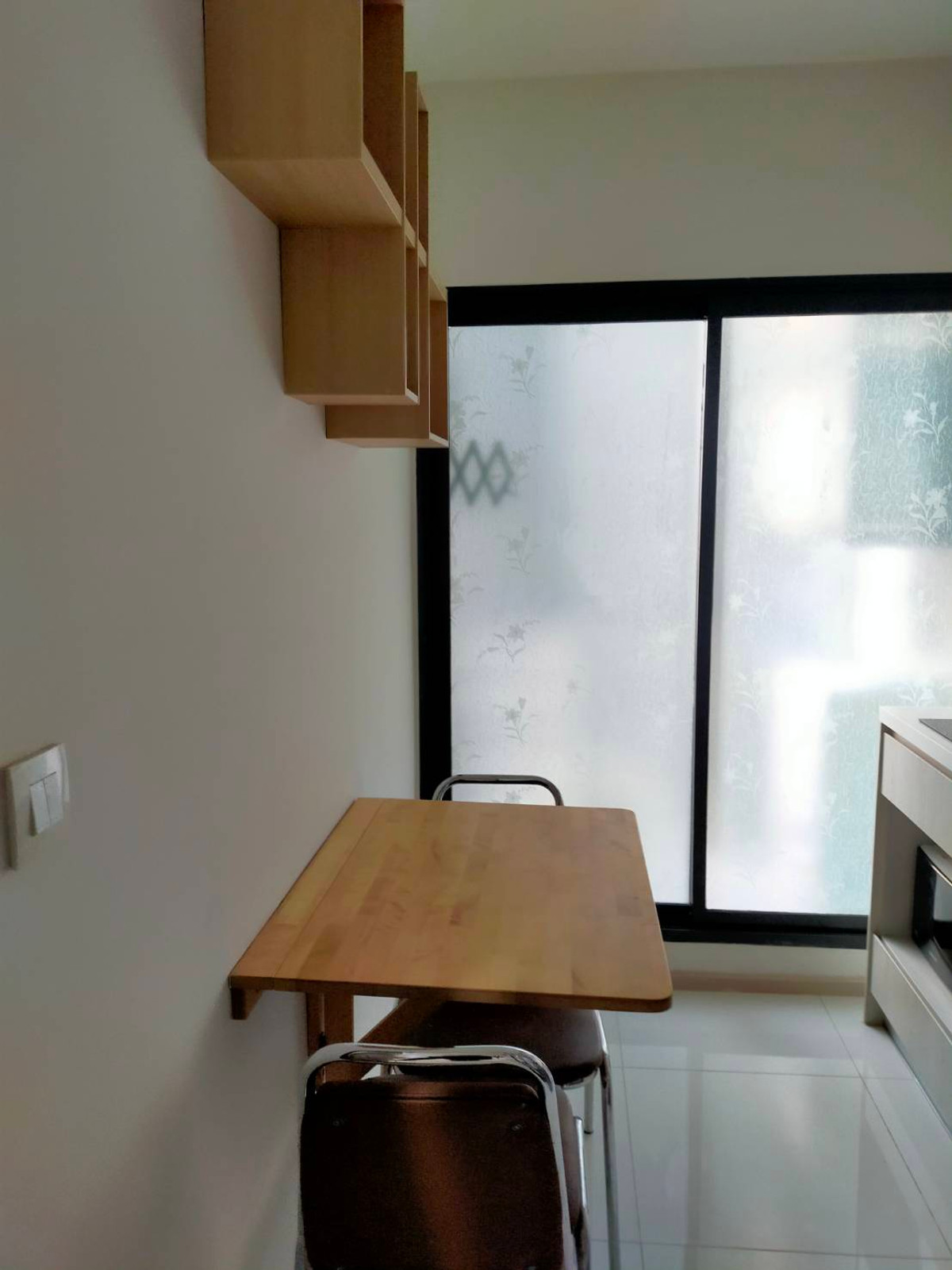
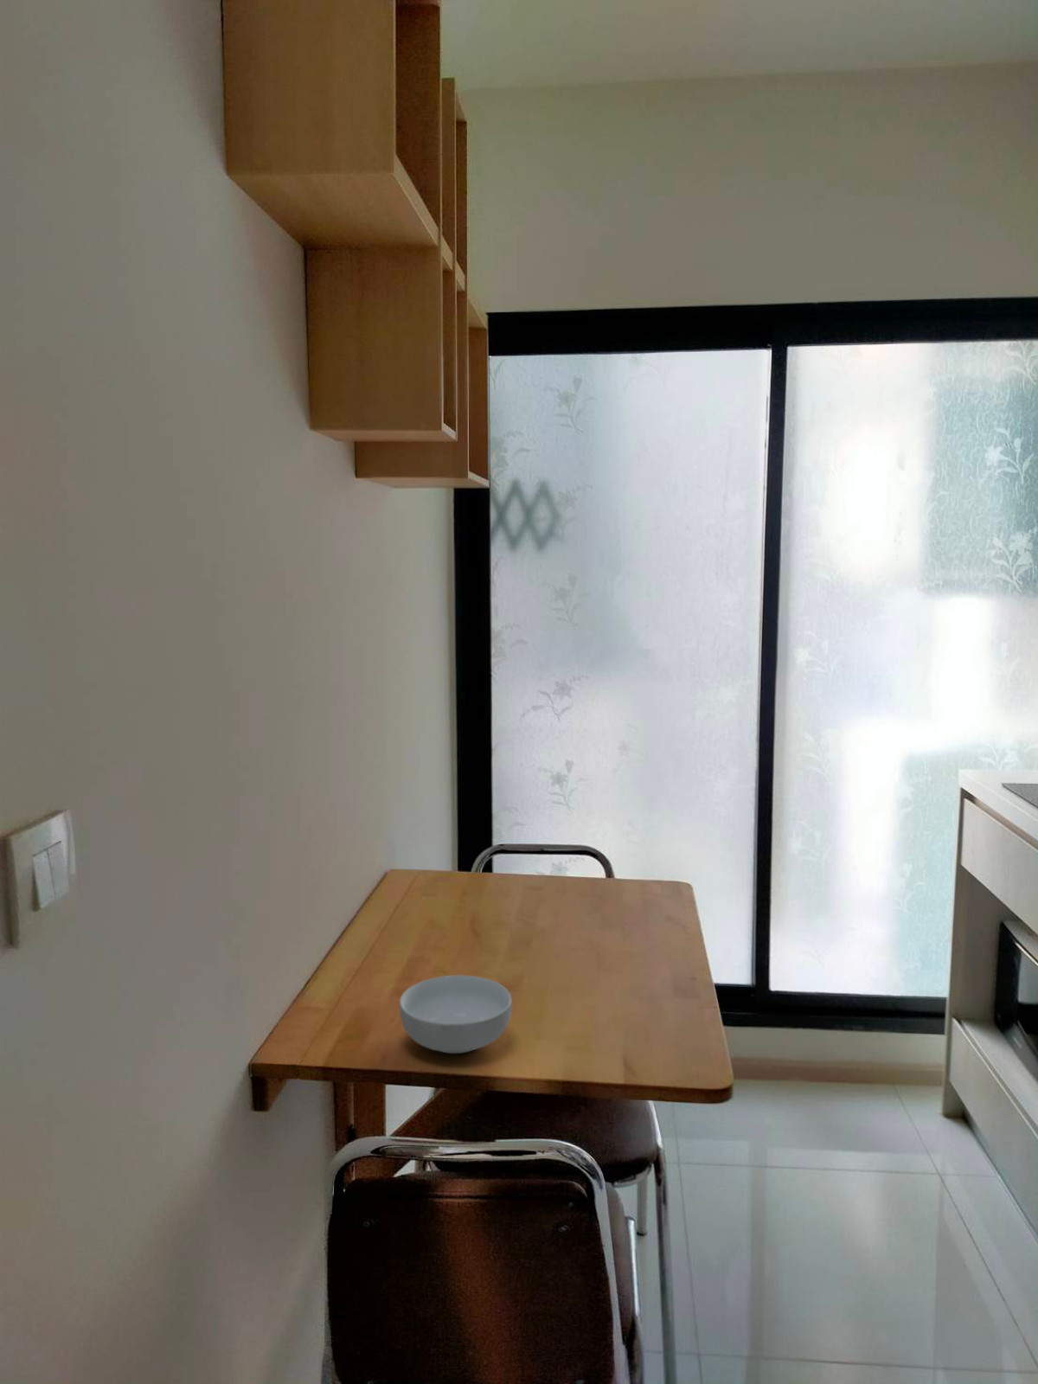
+ cereal bowl (456, 1019)
